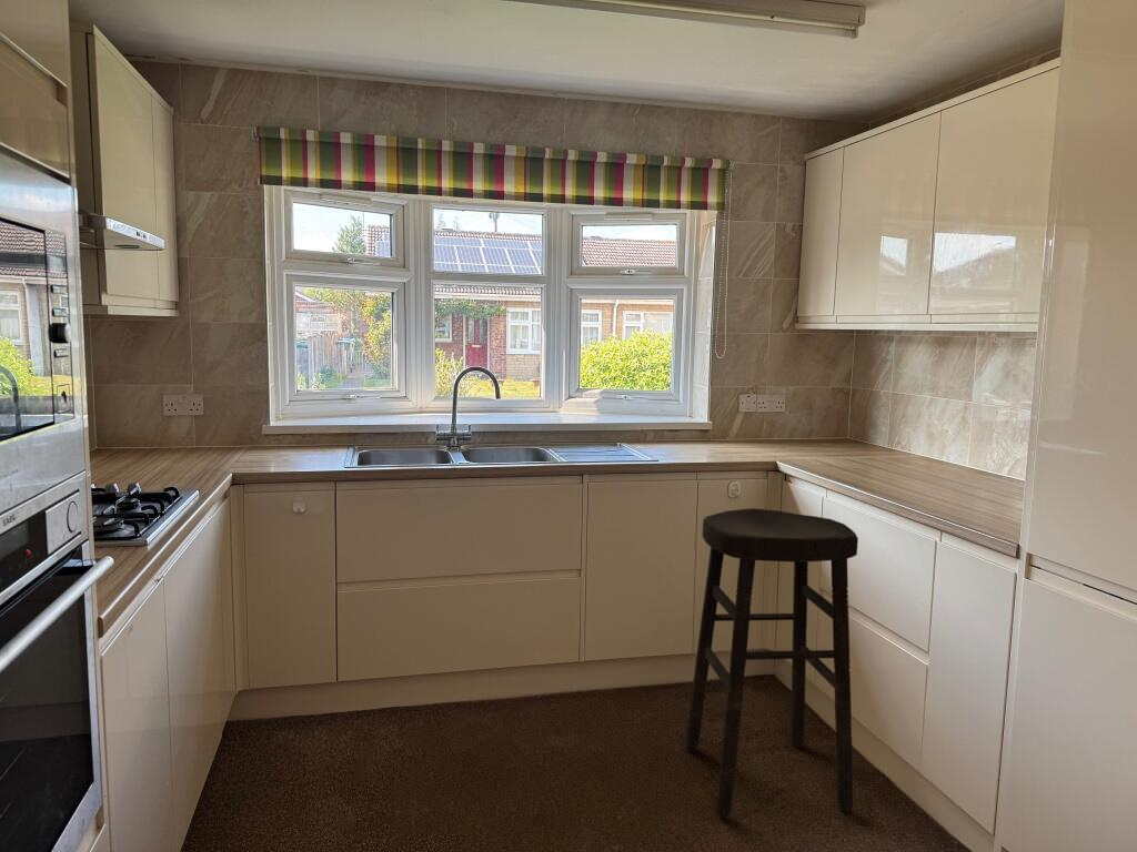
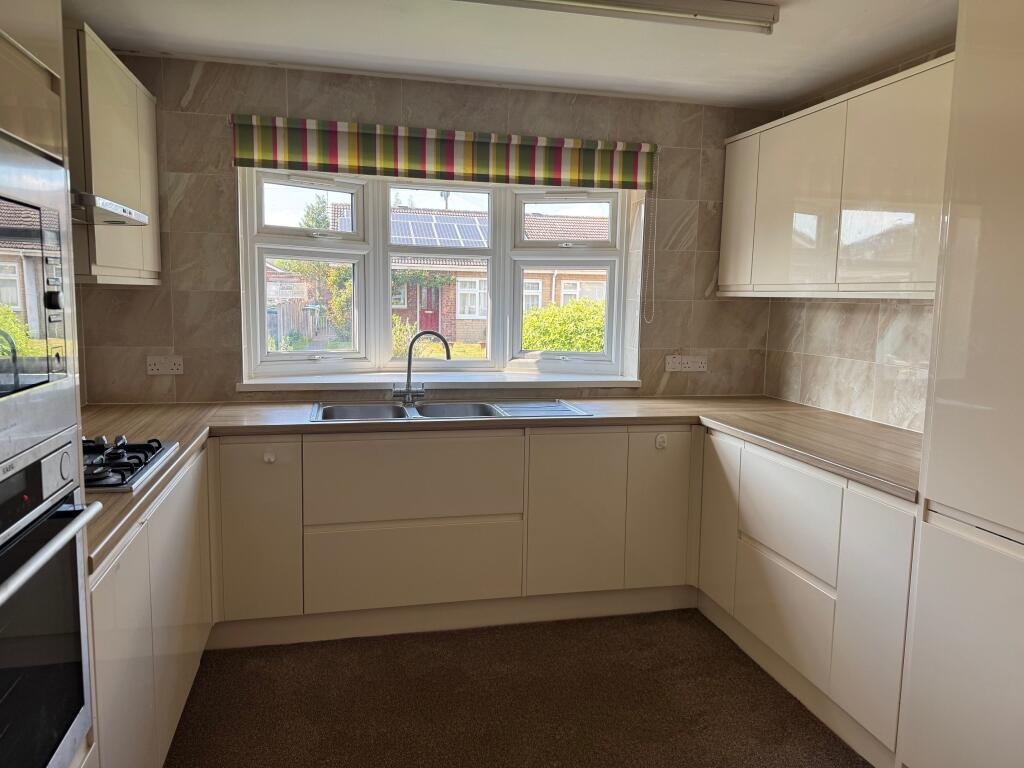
- stool (769, 651)
